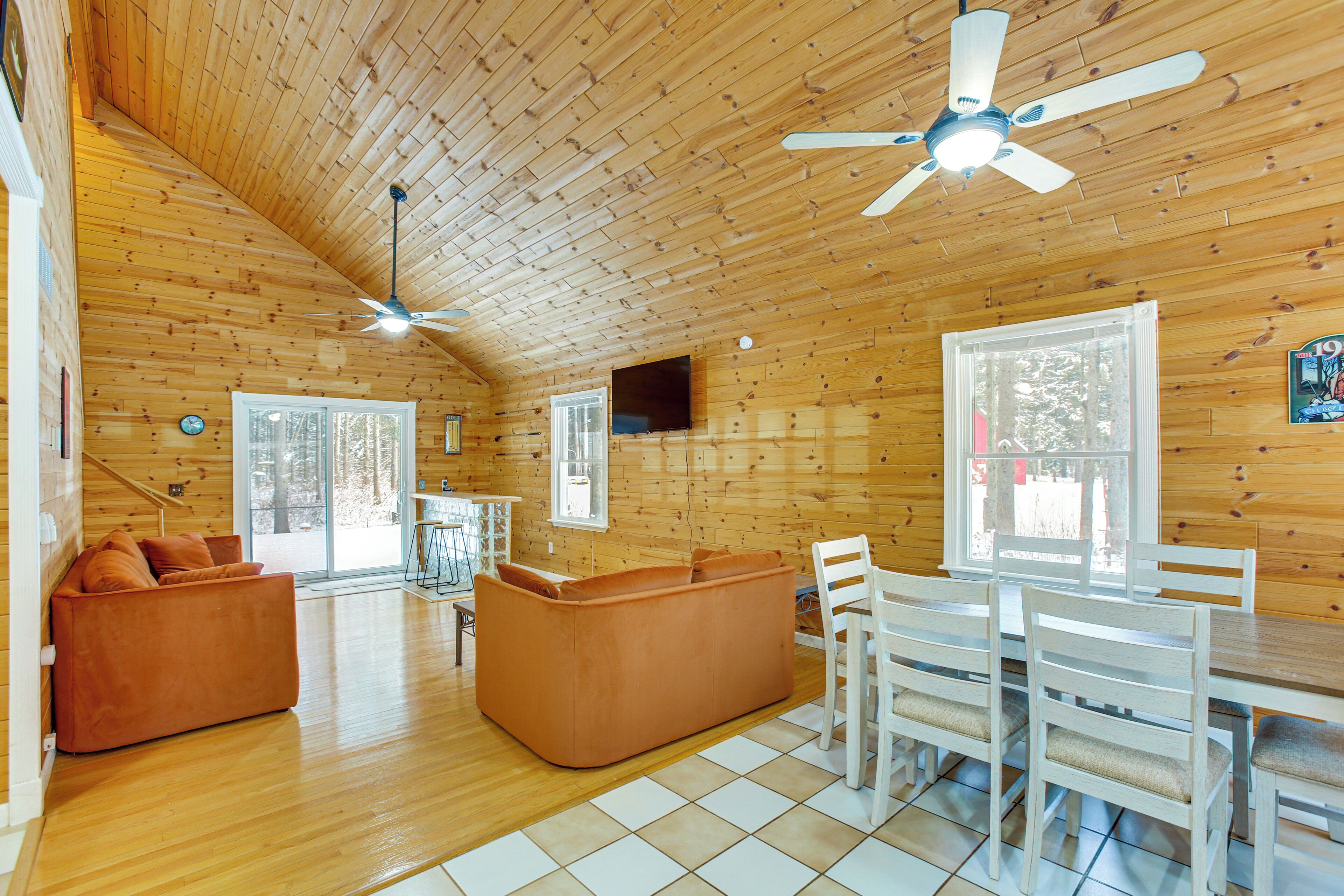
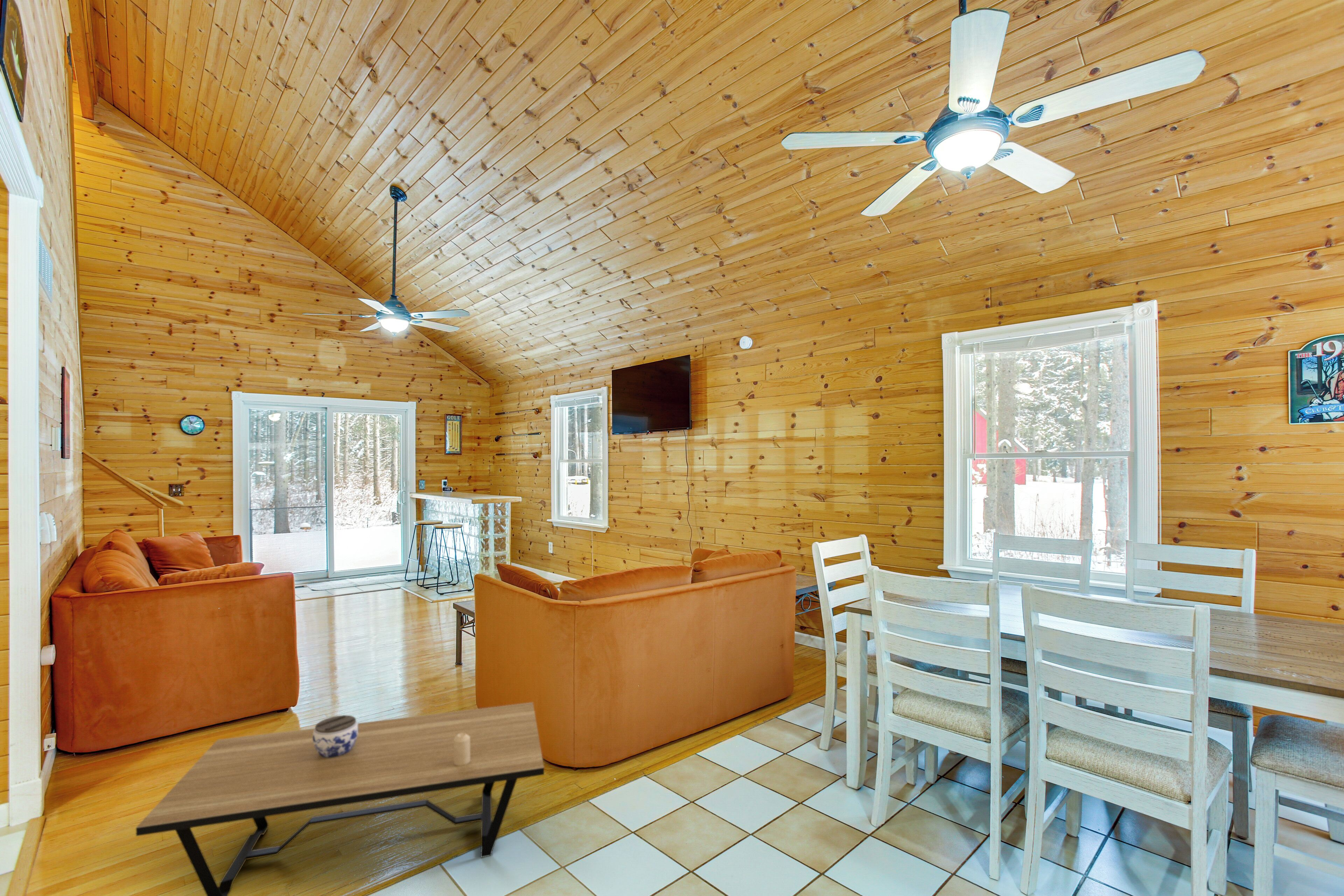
+ candle (462, 750)
+ coffee table (373, 798)
+ jar (336, 738)
